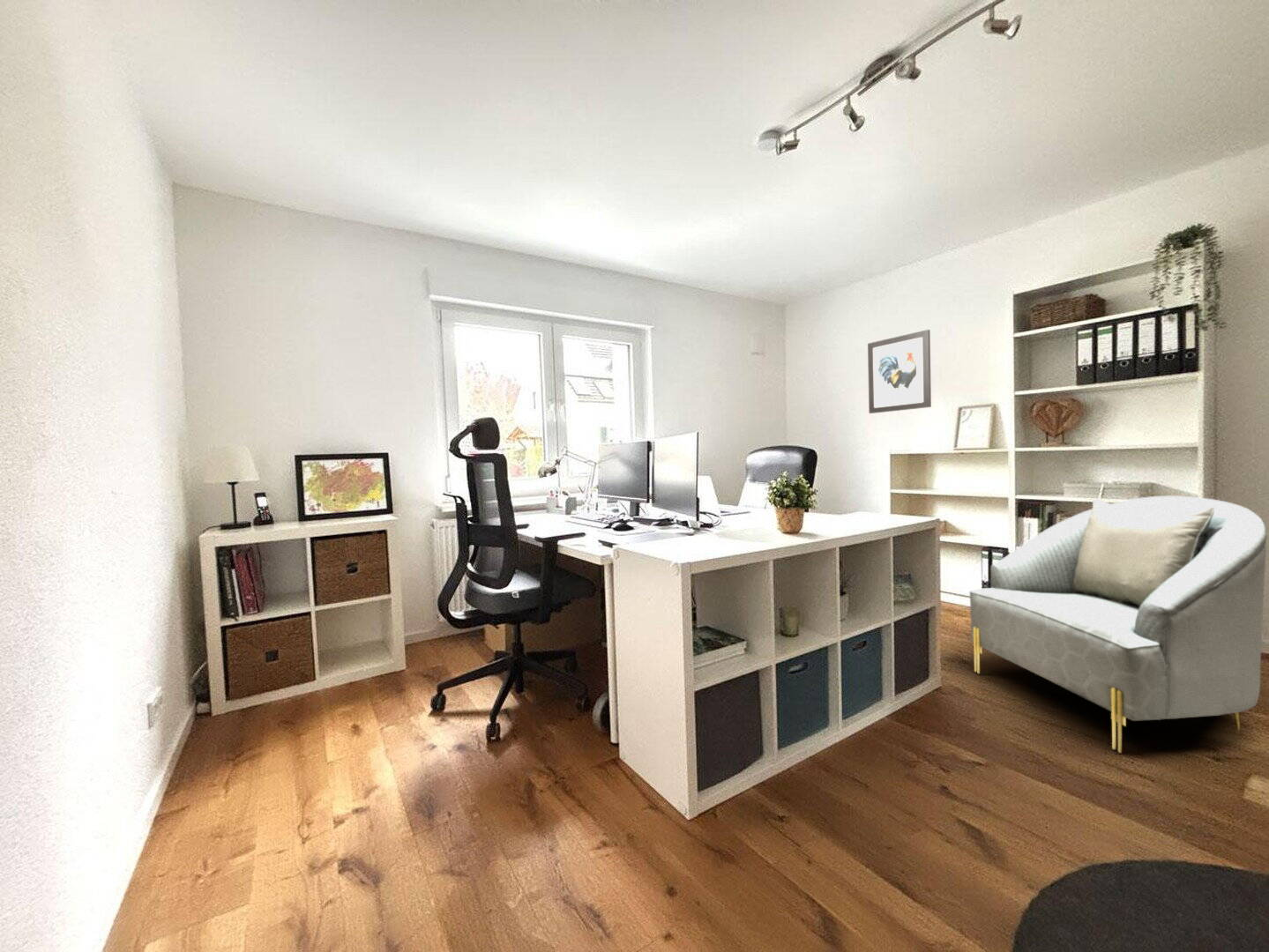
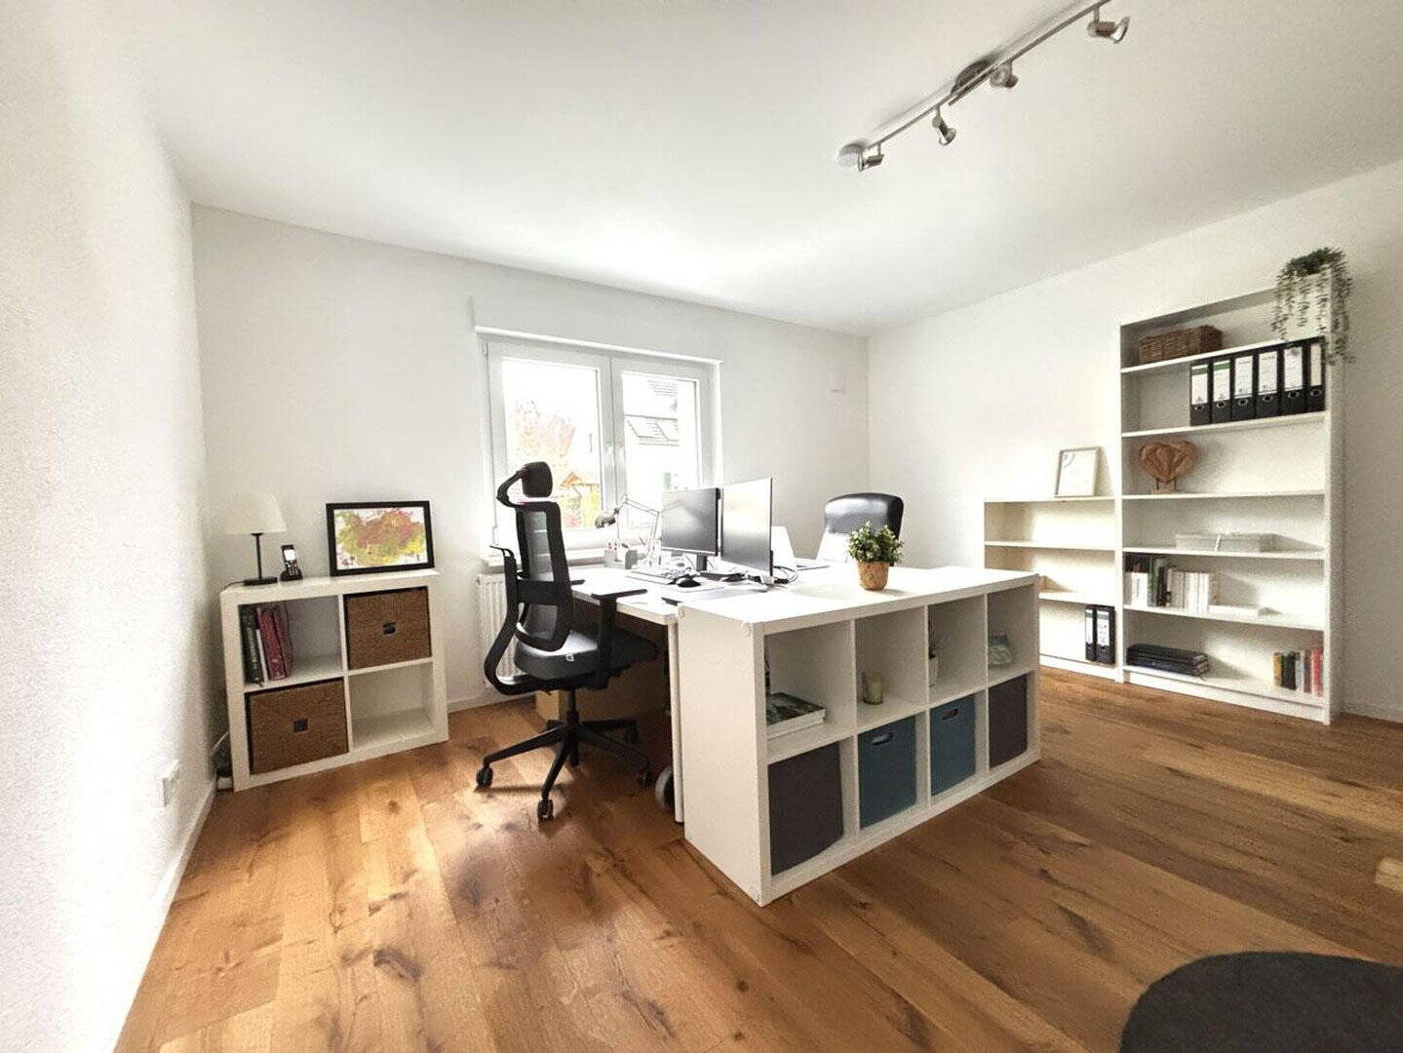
- wall art (898, 374)
- armchair (1113, 600)
